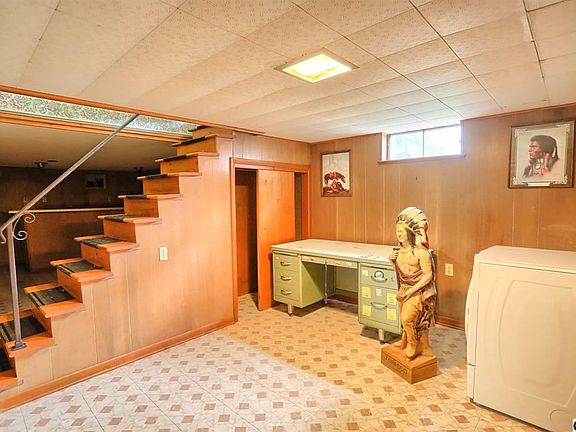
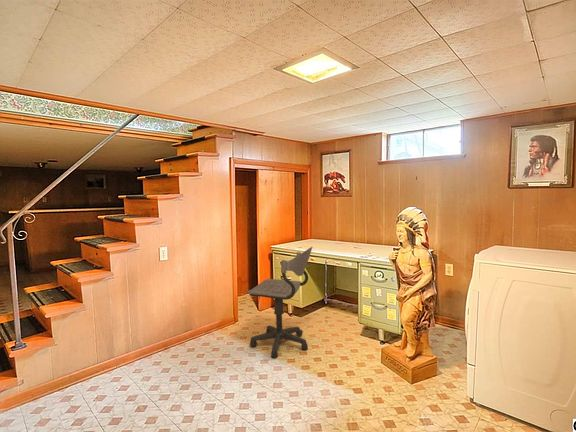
+ office chair (281, 296)
